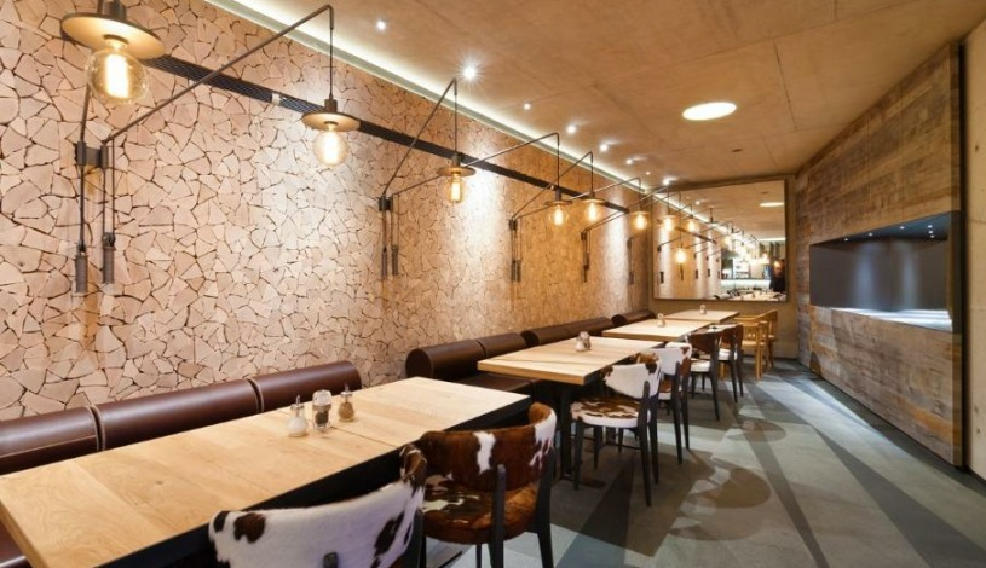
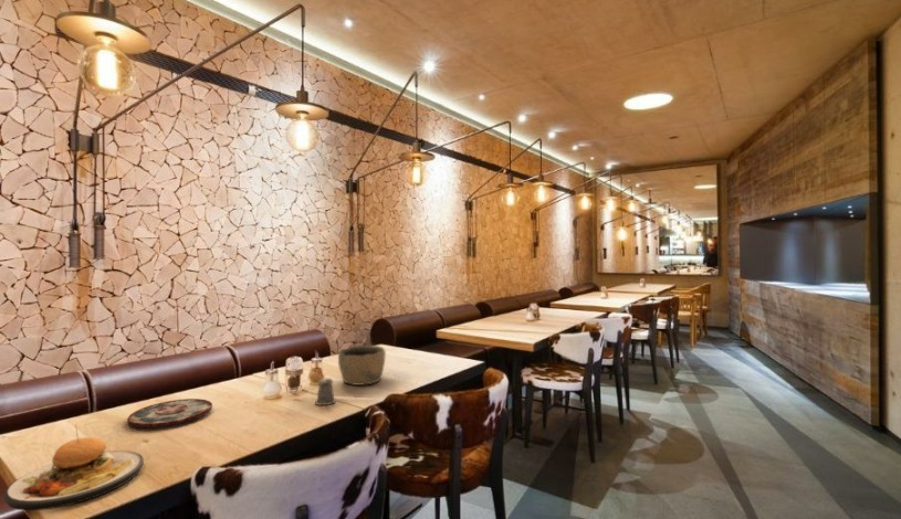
+ bowl (362, 364)
+ plate (171, 412)
+ pepper shaker (324, 389)
+ plate (78, 454)
